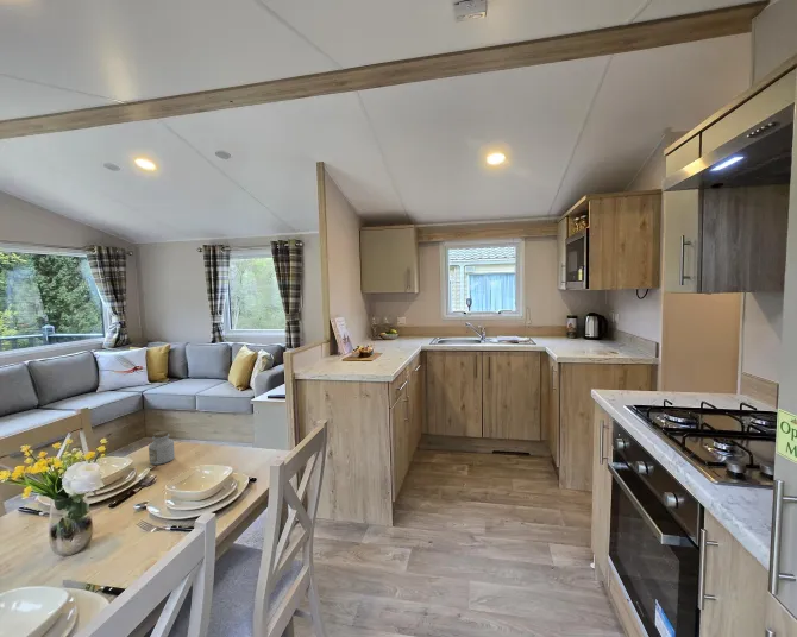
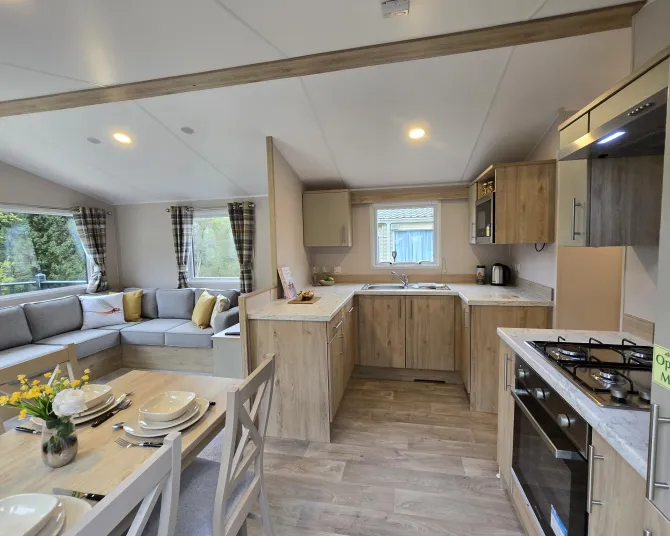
- jar (161, 446)
